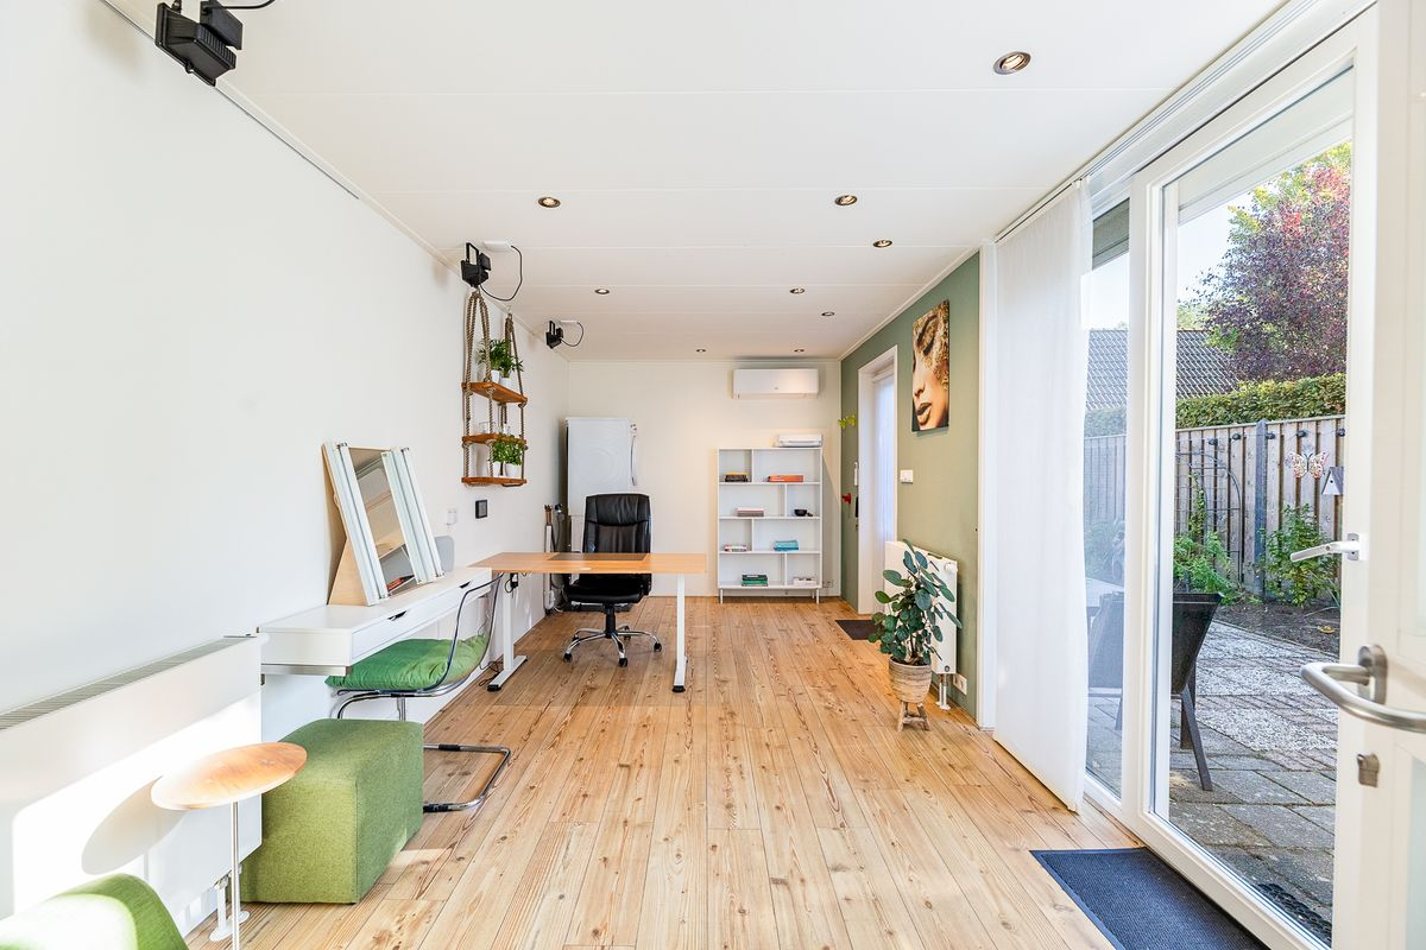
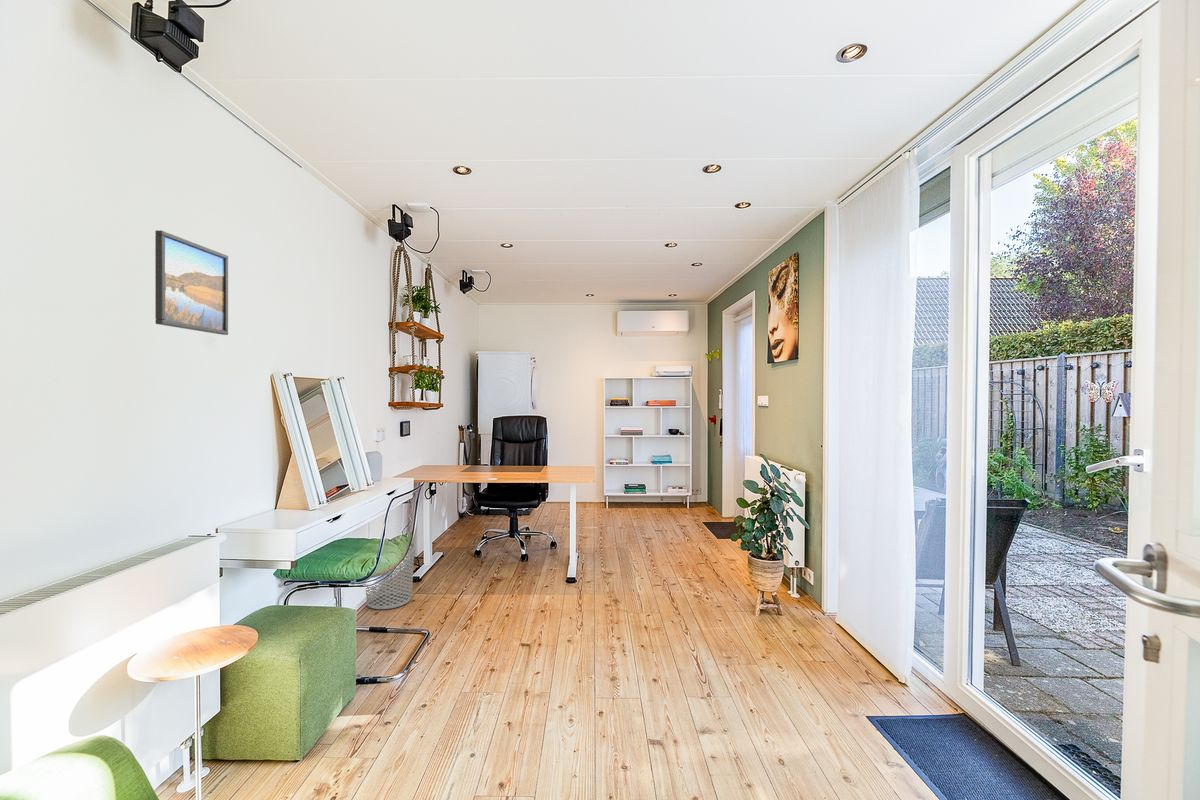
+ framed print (194, 287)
+ waste bin (389, 575)
